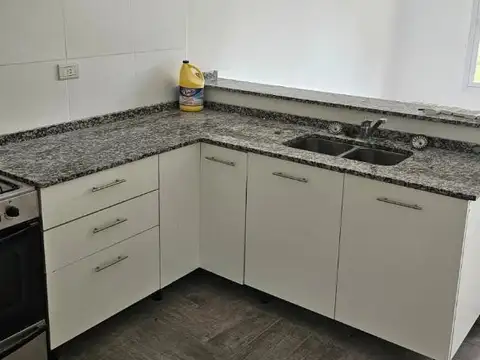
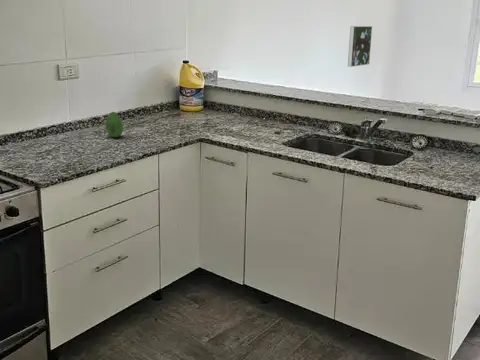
+ fruit (114, 124)
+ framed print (360, 46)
